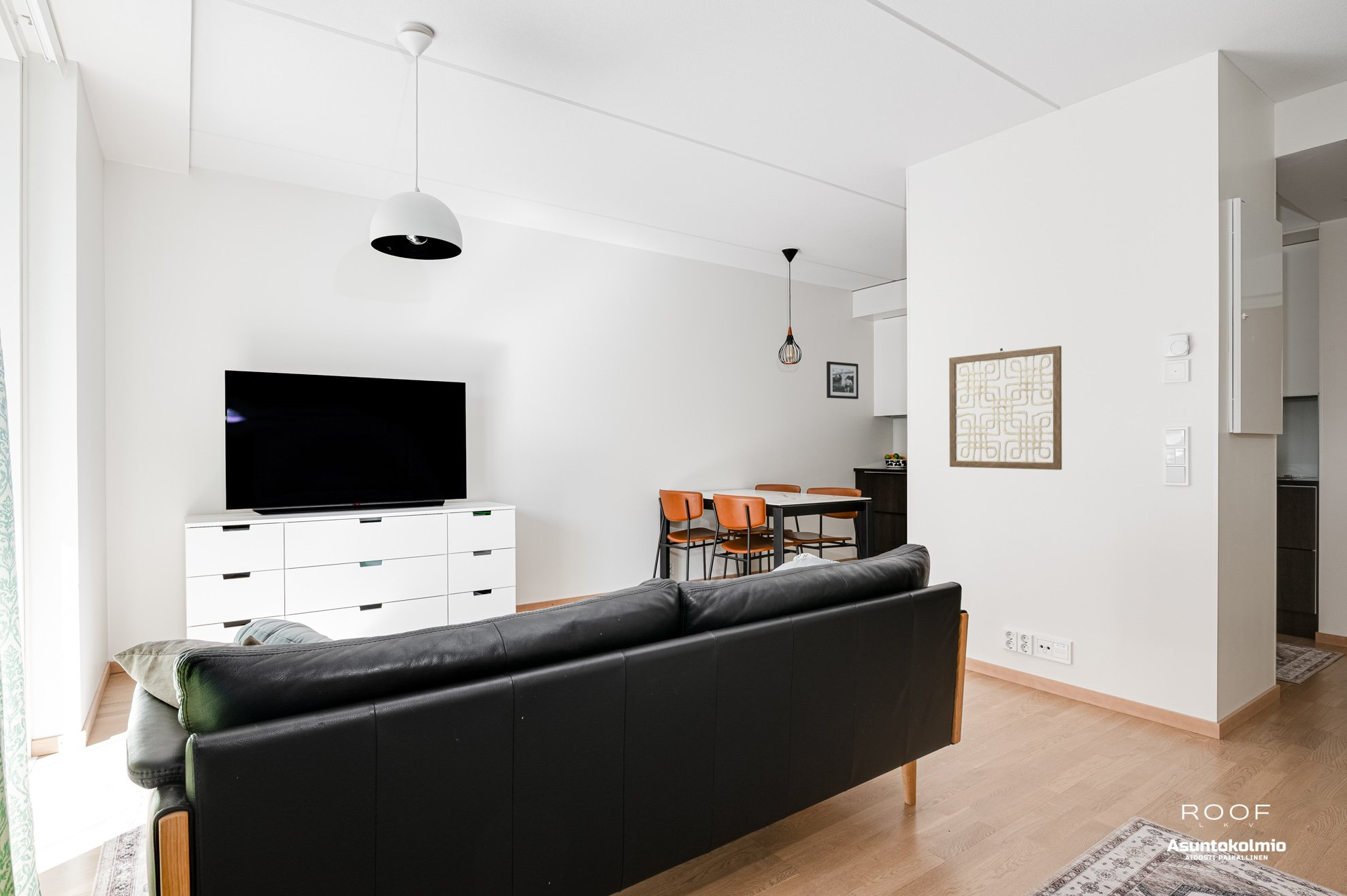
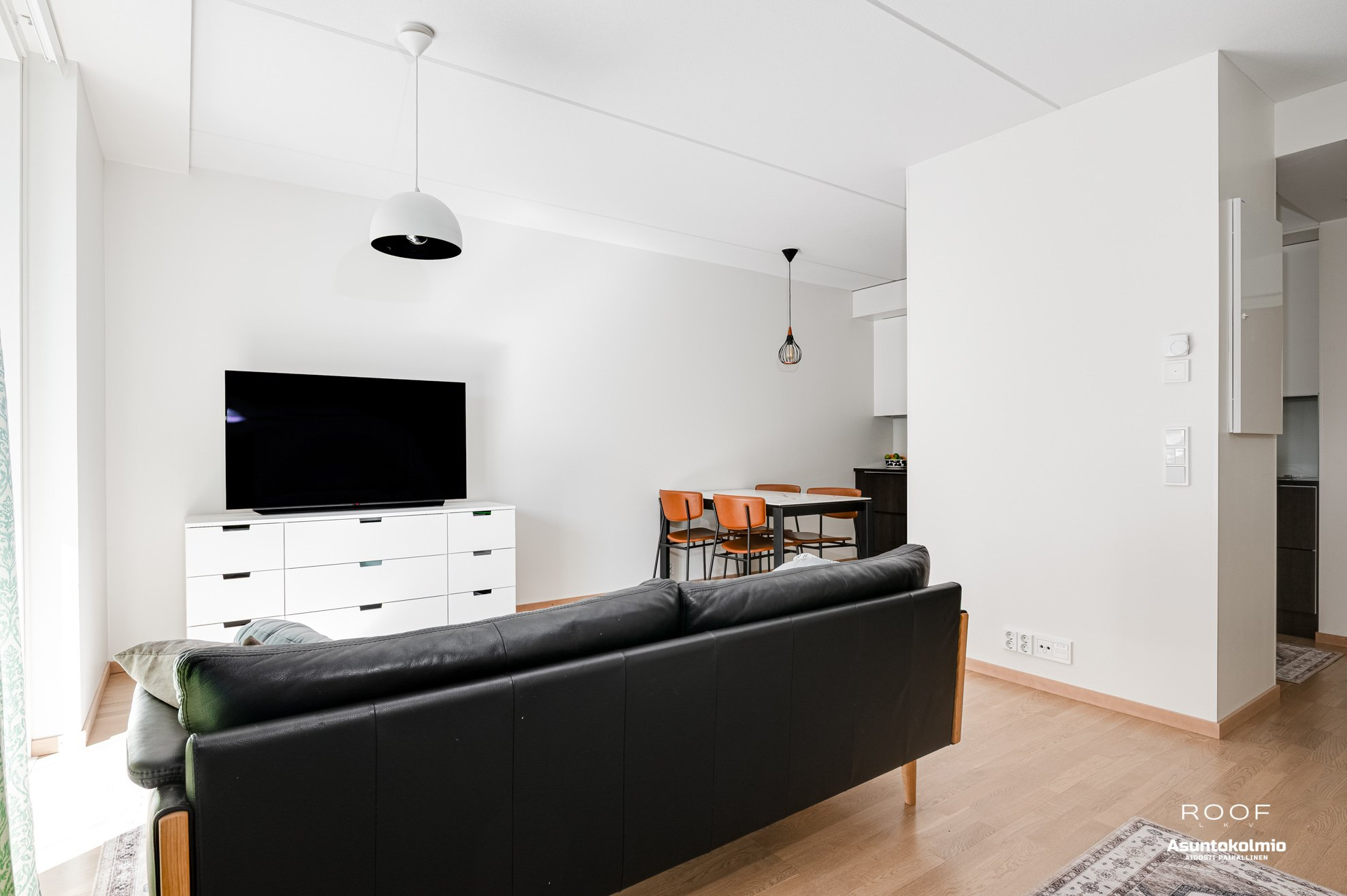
- wall art (1002, 407)
- picture frame (842, 380)
